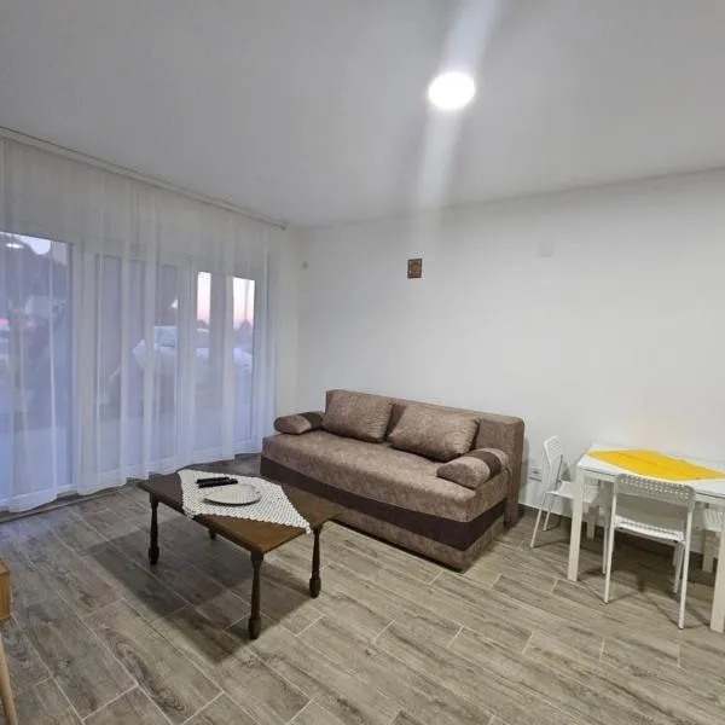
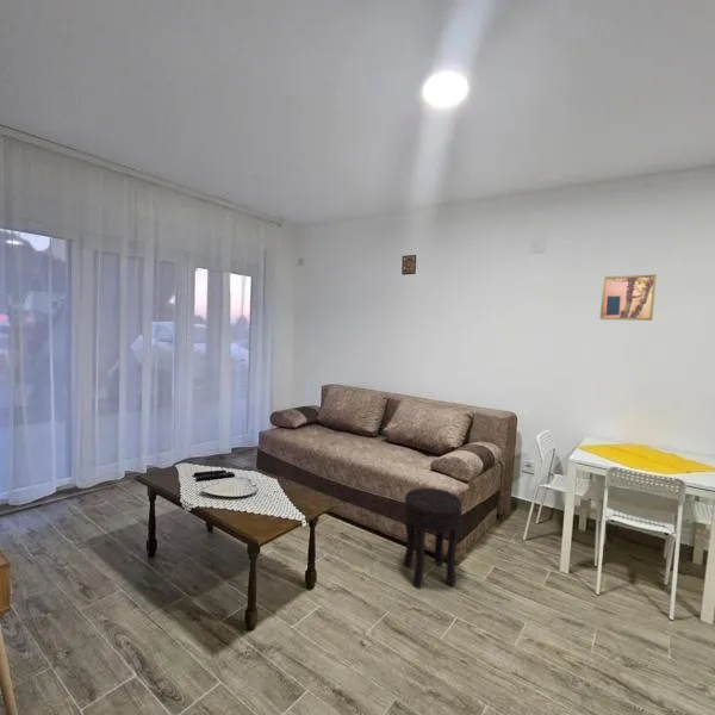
+ side table (431, 531)
+ wall art (627, 298)
